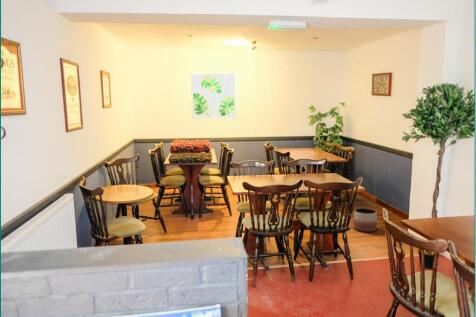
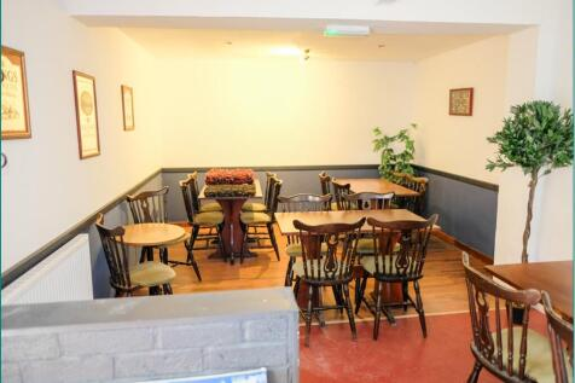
- planter (365, 219)
- wall art (213, 96)
